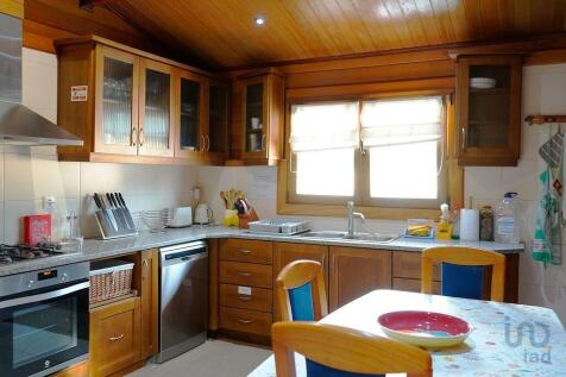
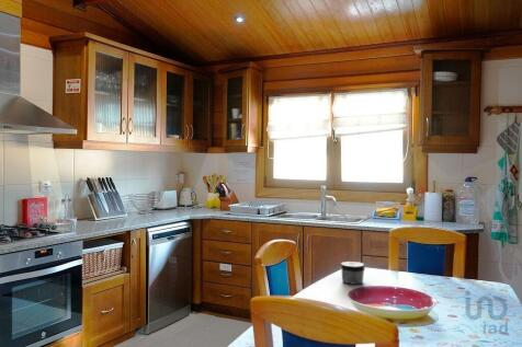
+ jar (352, 273)
